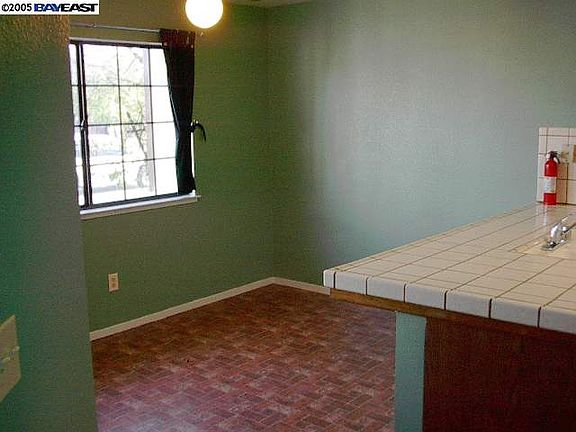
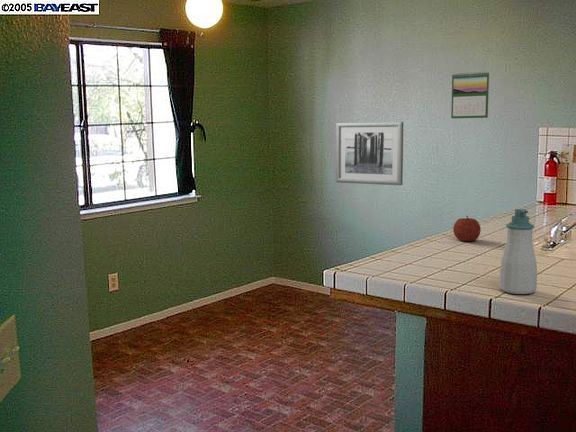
+ fruit (466, 227)
+ calendar (469, 95)
+ wall art (368, 153)
+ soap bottle (519, 250)
